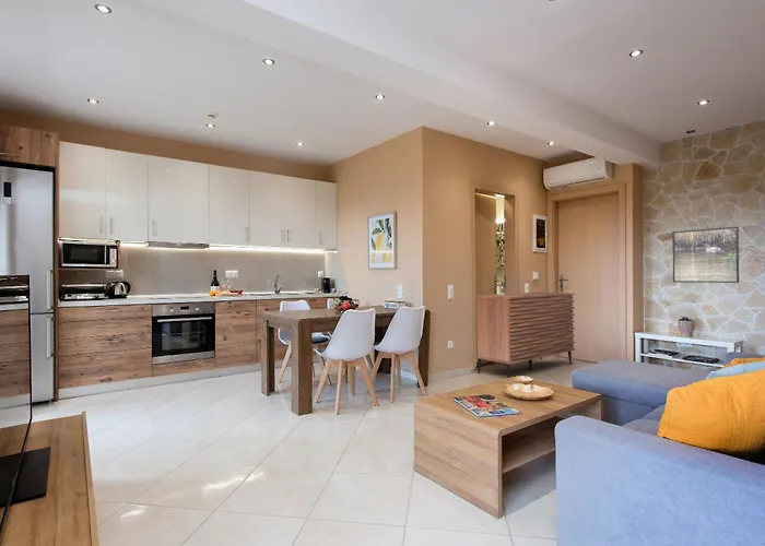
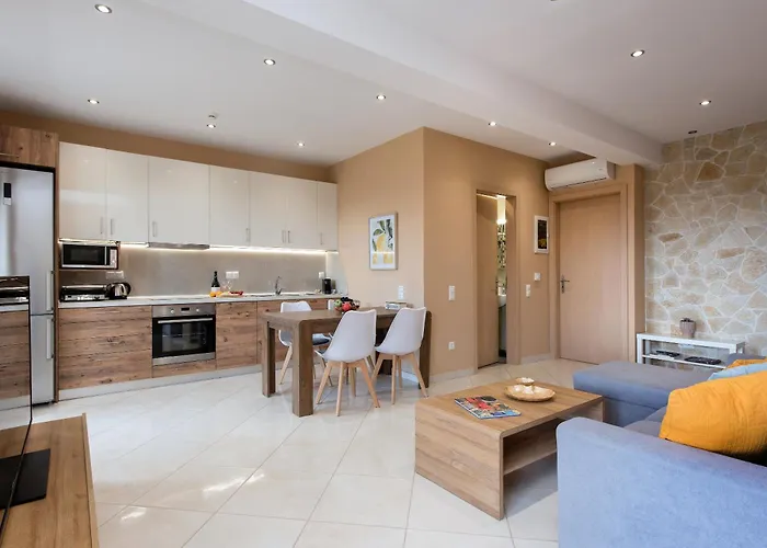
- sideboard (528, 331)
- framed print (704, 256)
